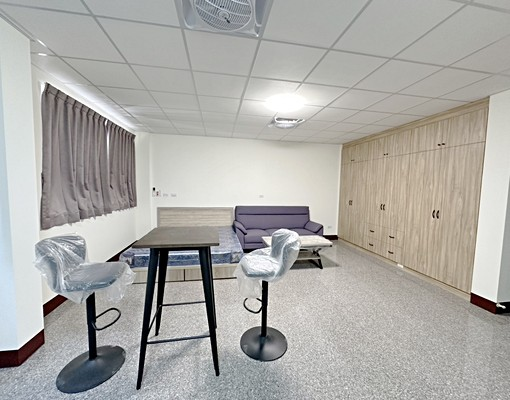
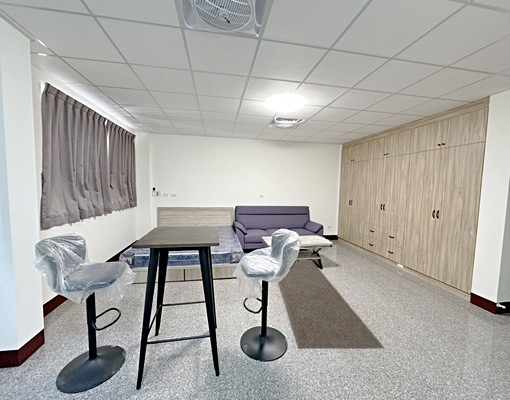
+ rug (305, 284)
